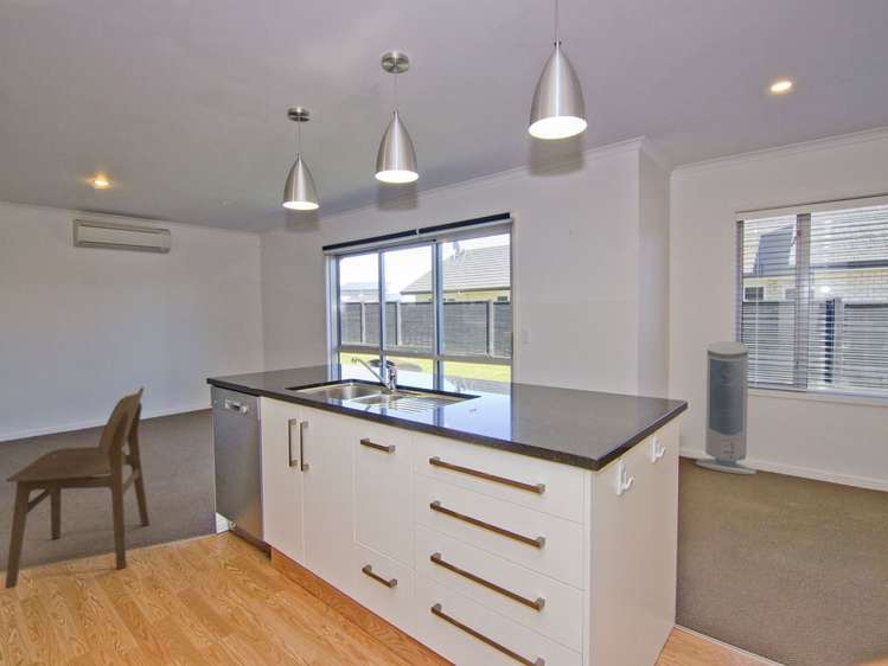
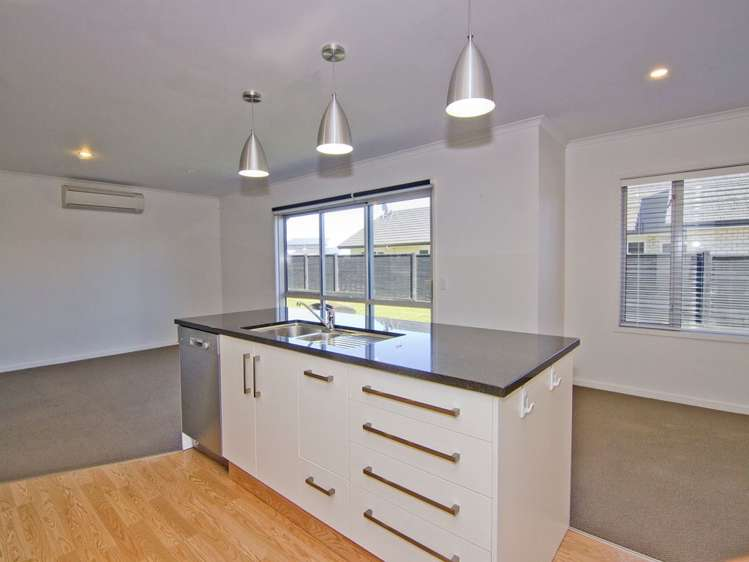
- dining chair (85, 473)
- air purifier (726, 404)
